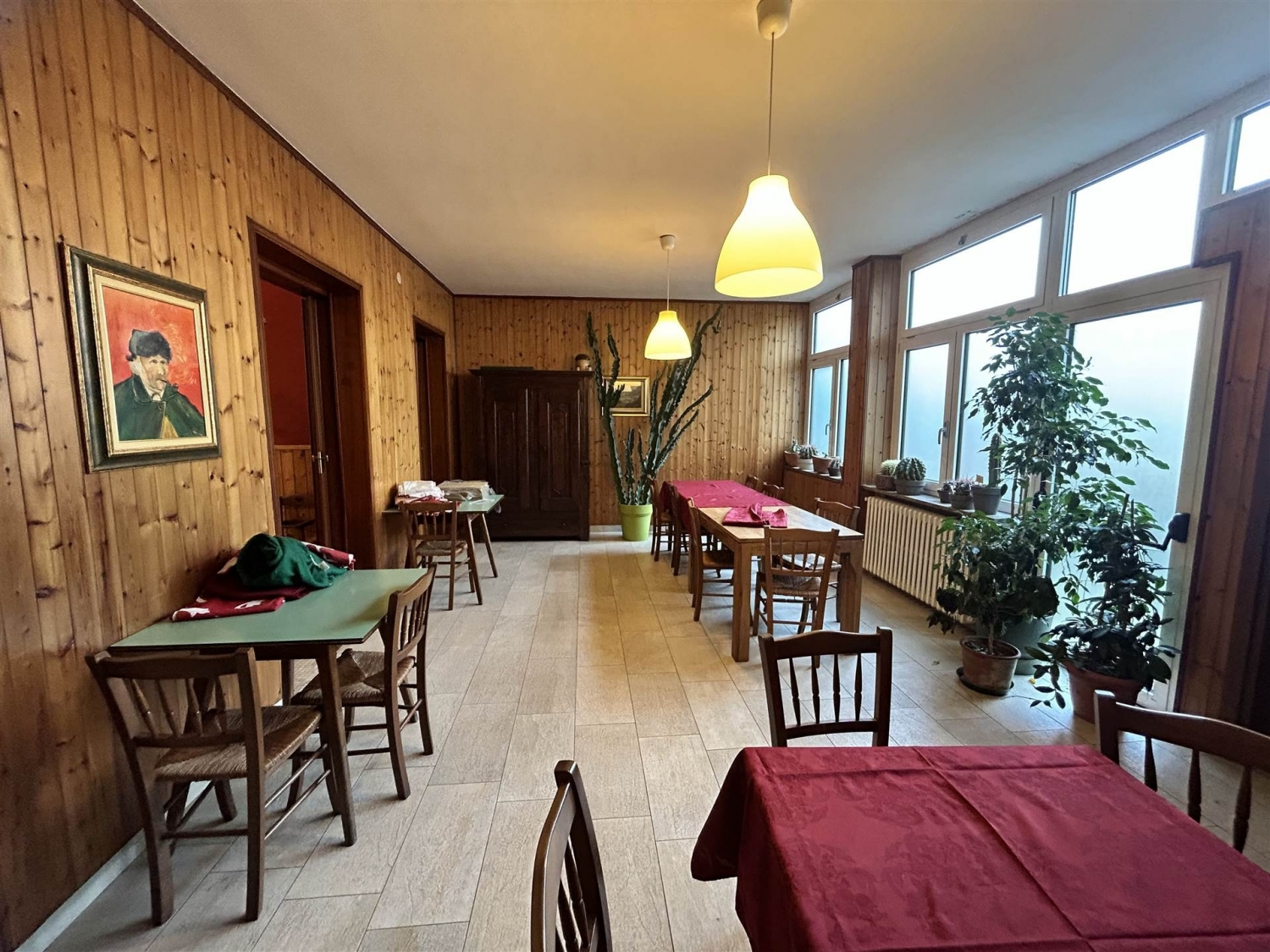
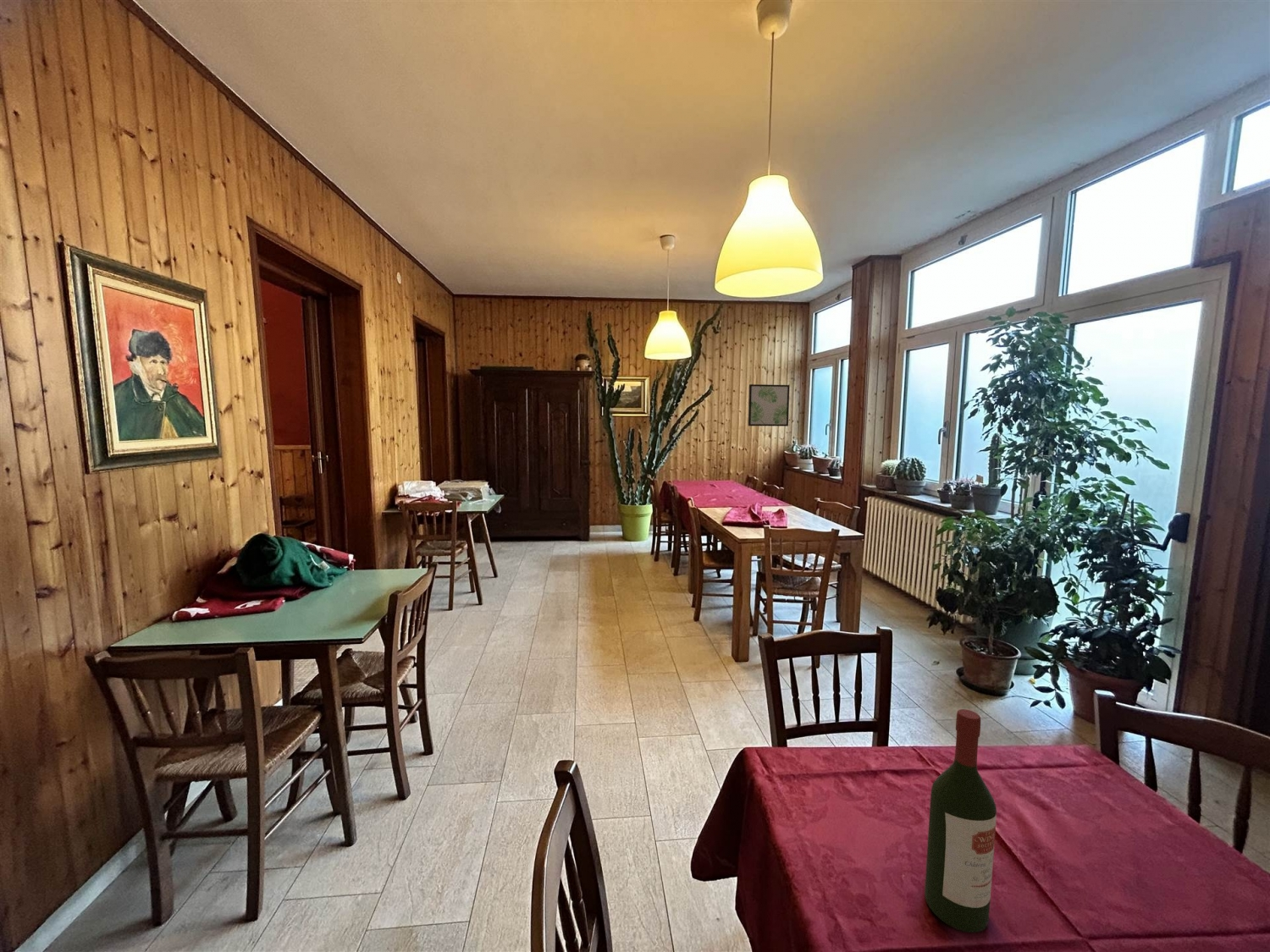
+ wine bottle (962, 812)
+ wall art (769, 405)
